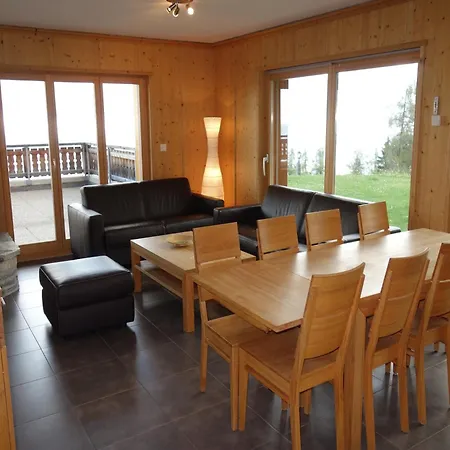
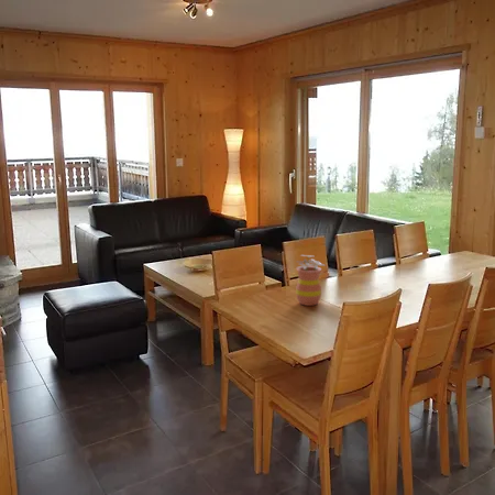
+ flowerpot (309, 279)
